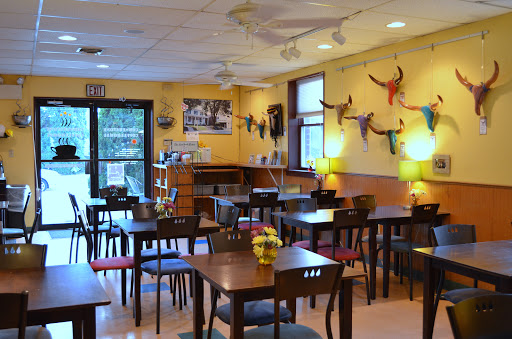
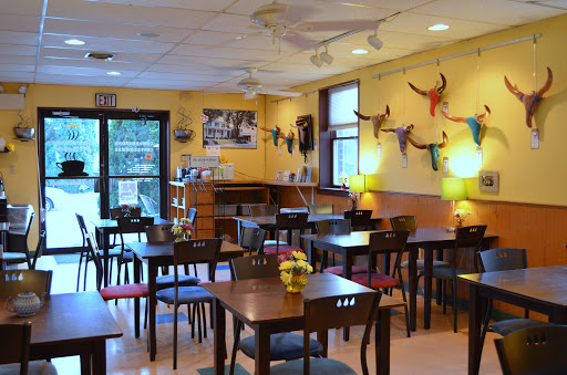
+ teapot (27, 302)
